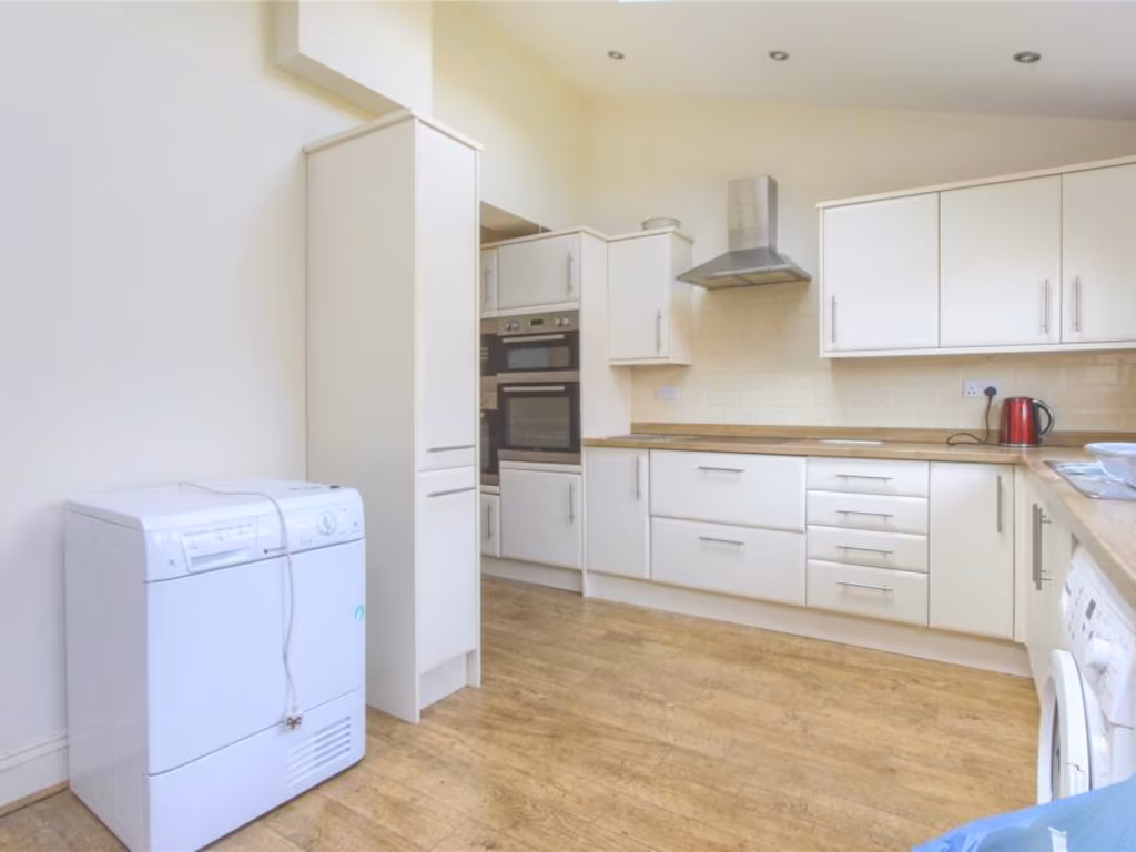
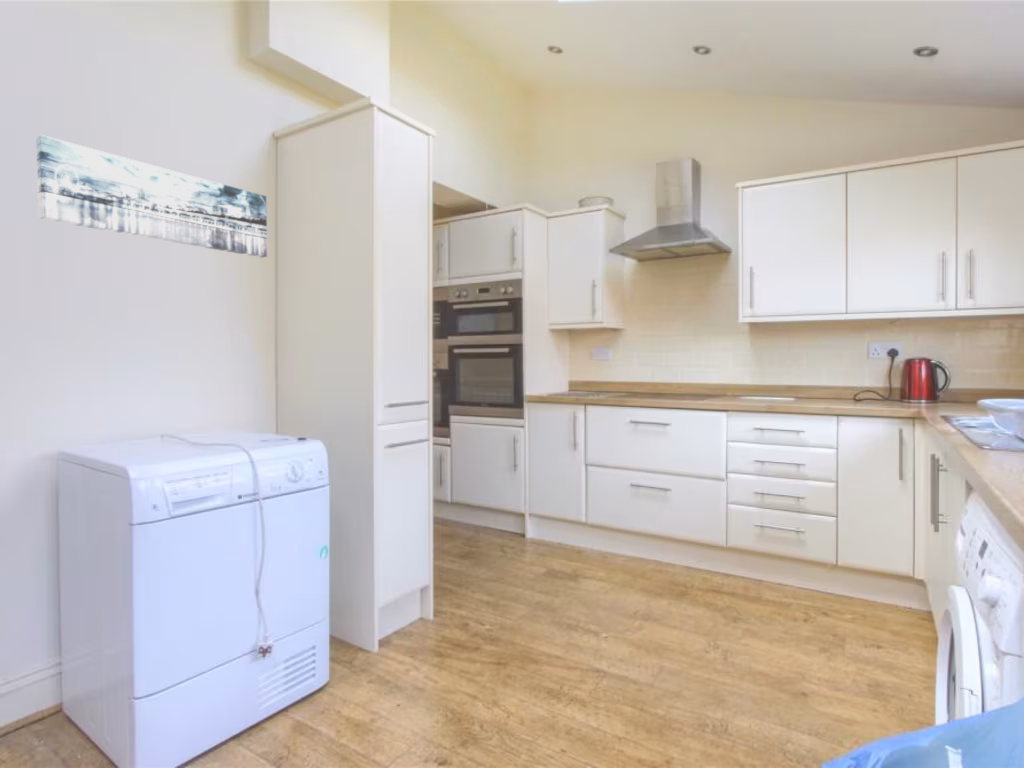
+ wall art (168, 205)
